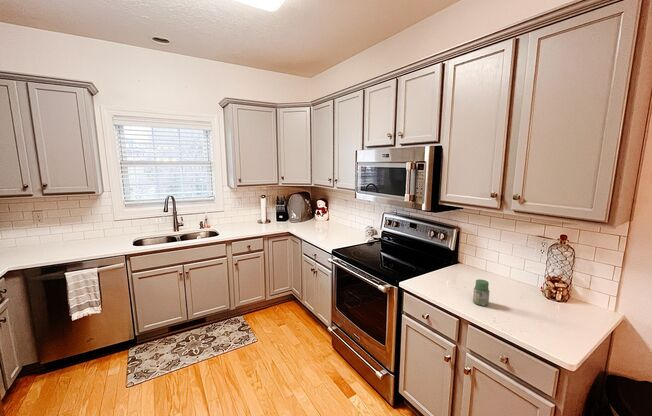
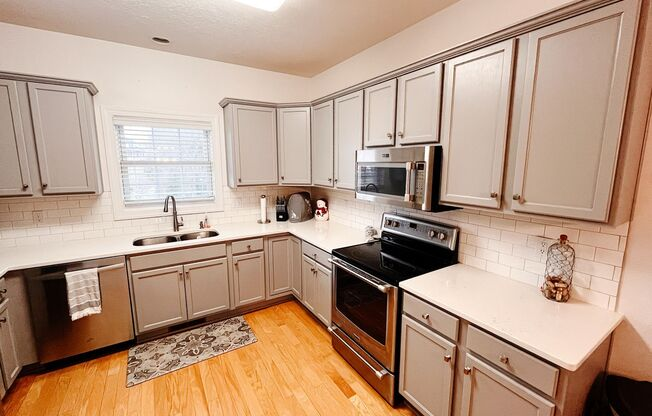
- jar (481, 292)
